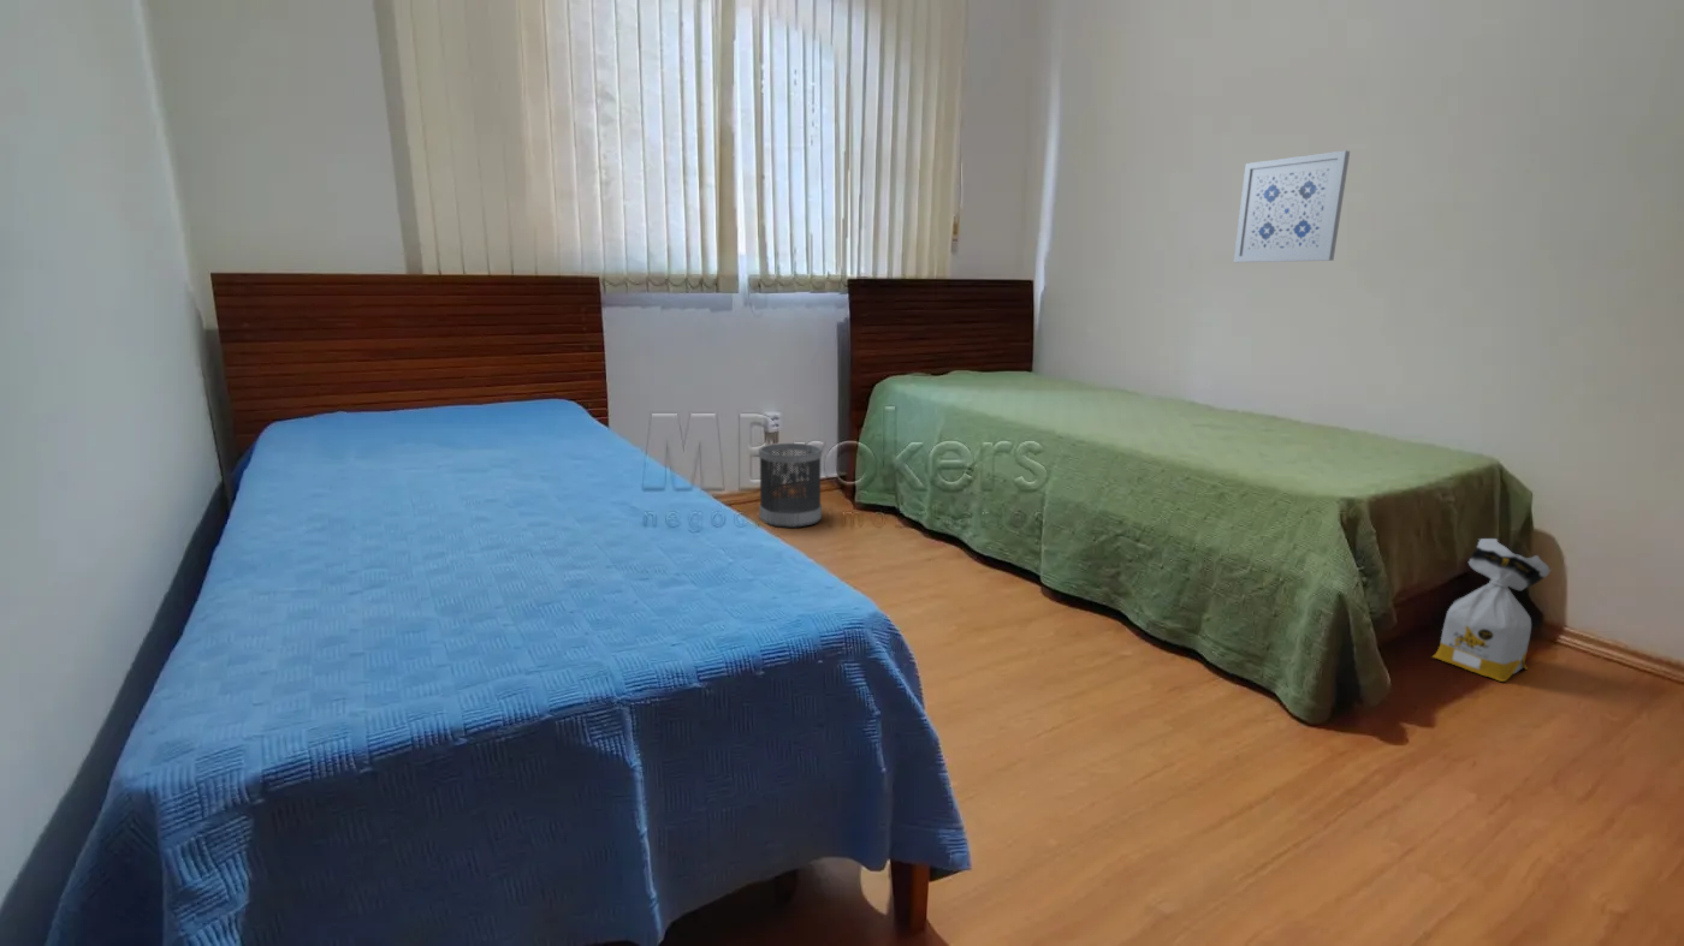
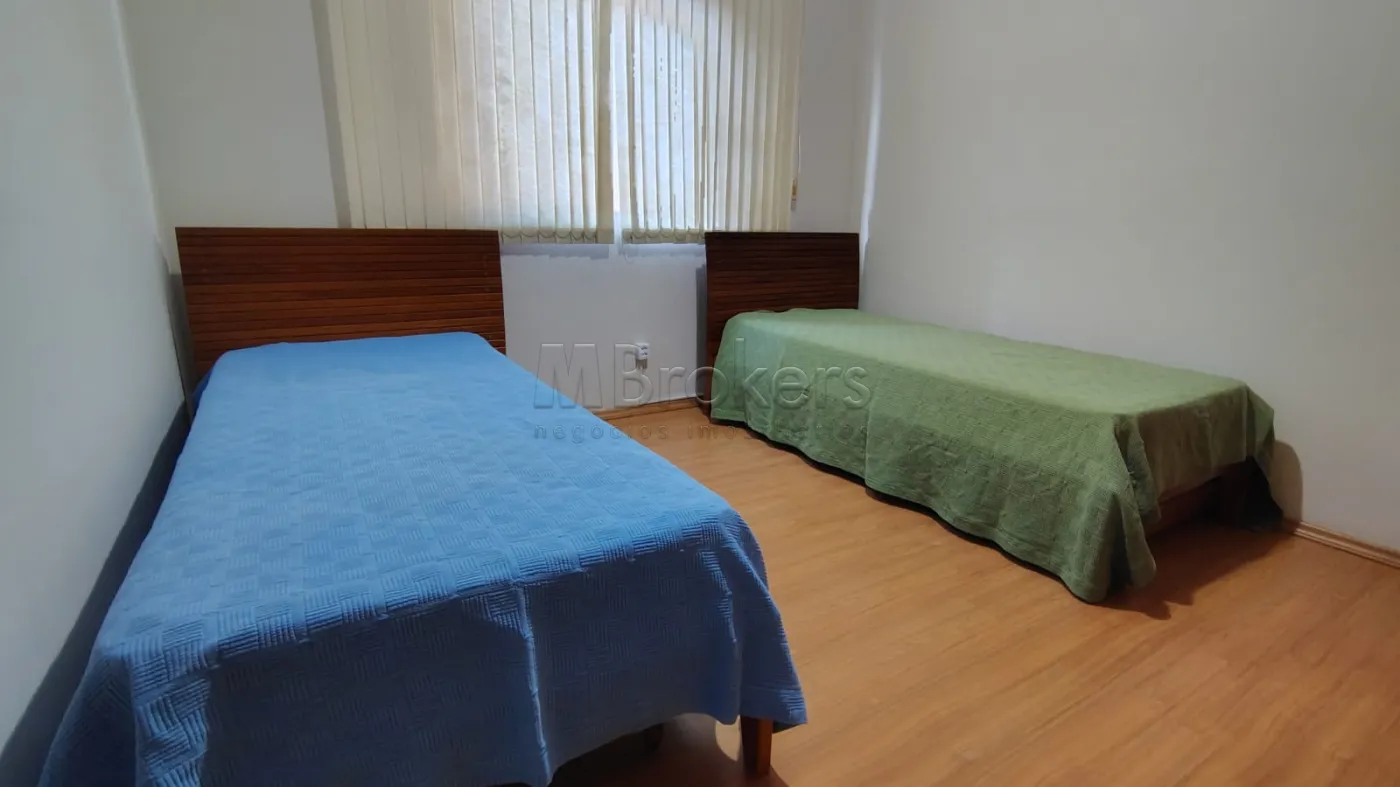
- wastebasket (790, 483)
- bag (1492, 603)
- wall art (1287, 209)
